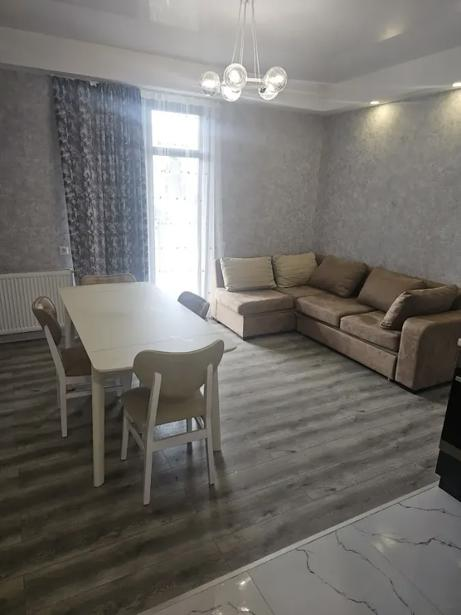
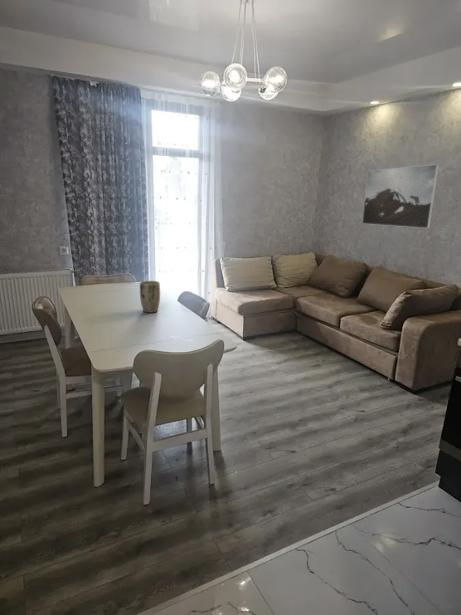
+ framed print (396, 197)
+ plant pot (150, 296)
